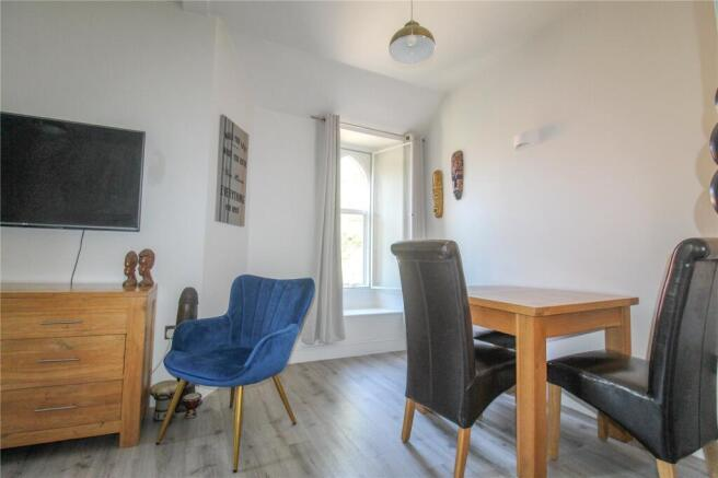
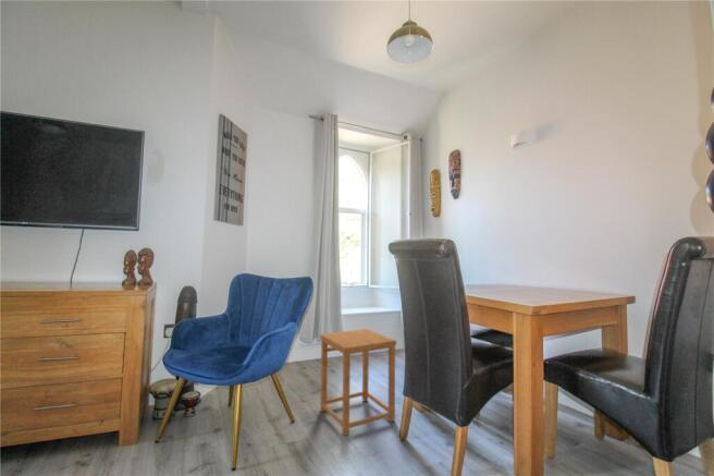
+ side table (362, 376)
